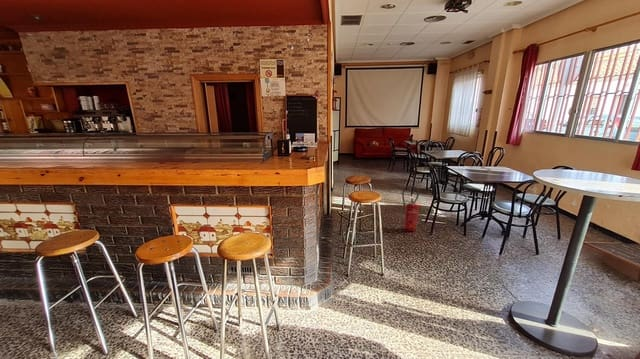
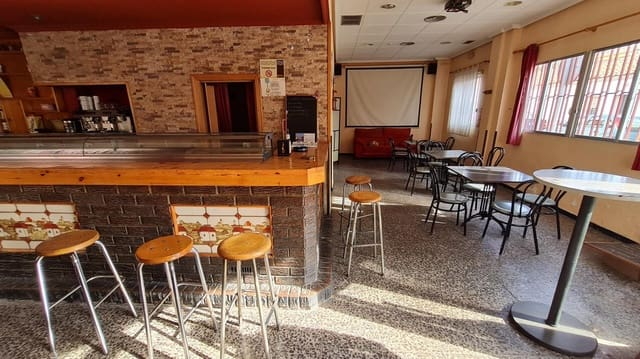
- fire extinguisher (409, 207)
